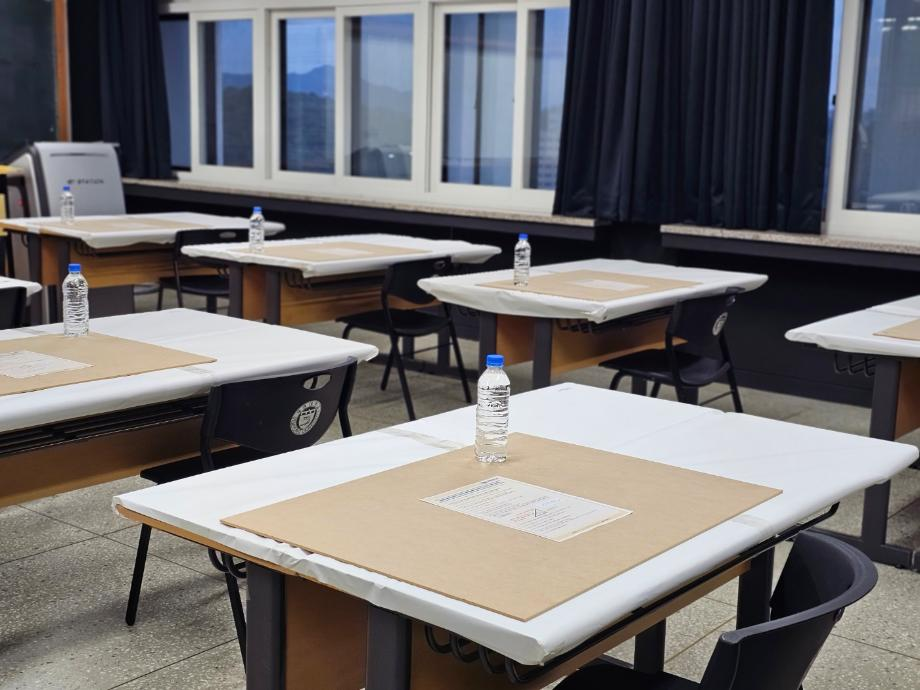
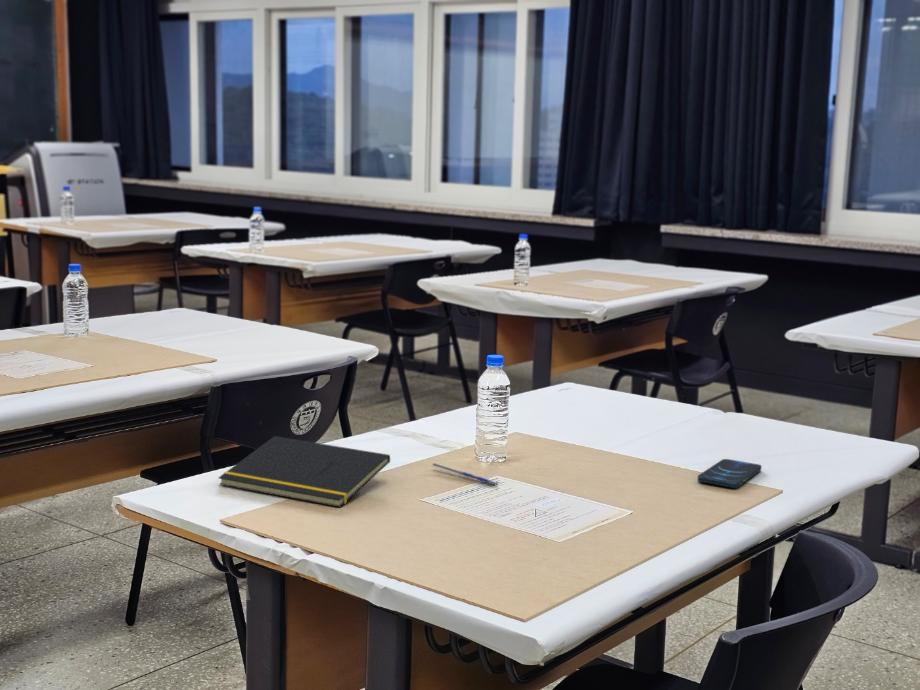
+ smartphone (729, 472)
+ pen (463, 473)
+ notepad (305, 469)
